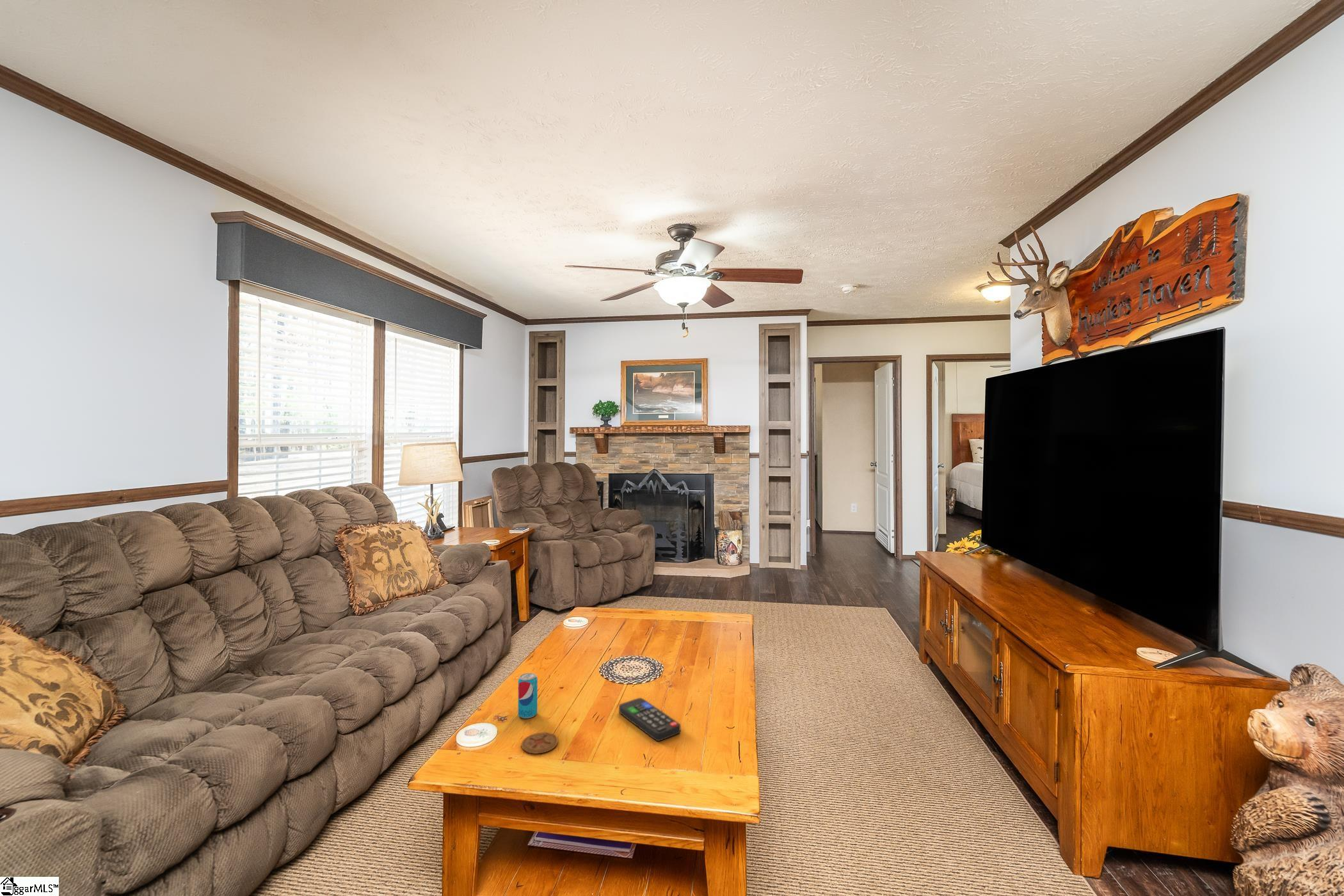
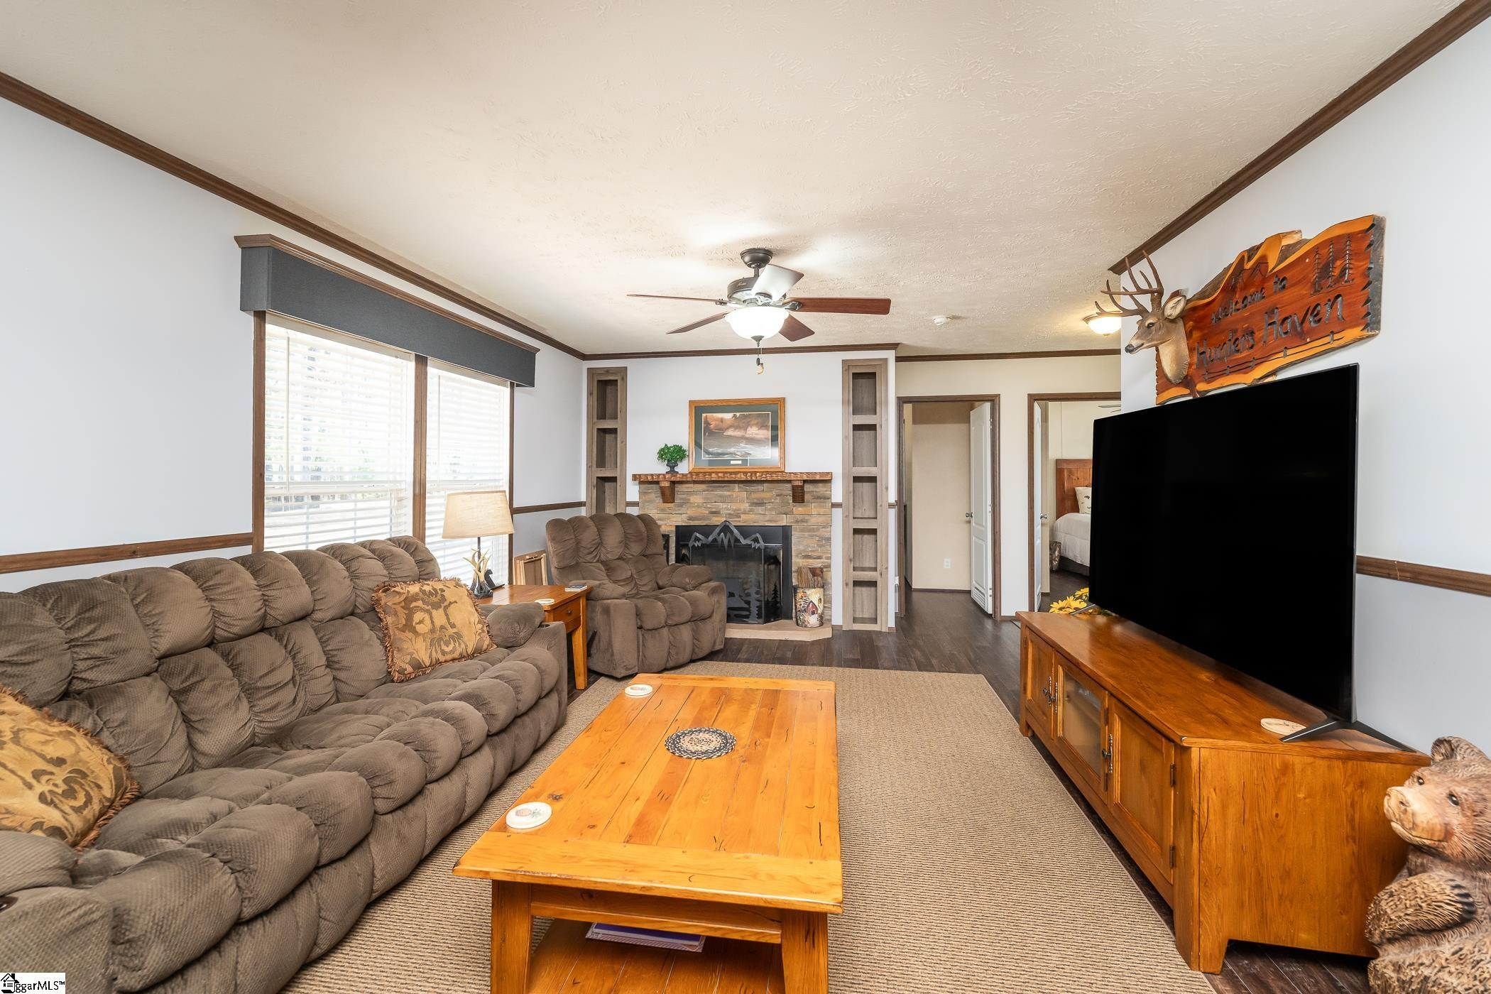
- coaster (540, 742)
- remote control (648, 717)
- beverage can (527, 695)
